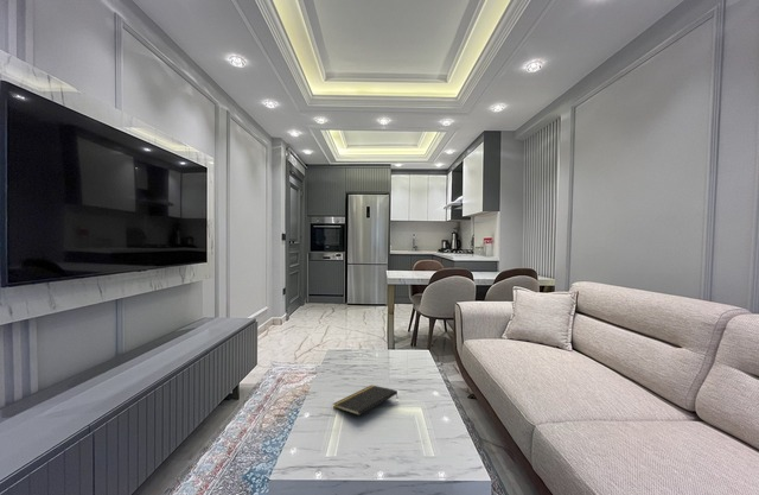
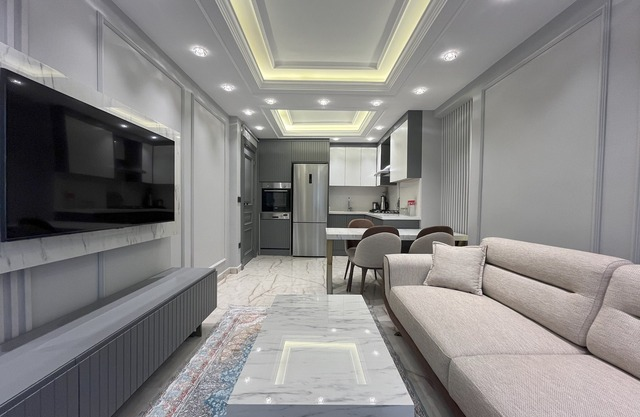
- notepad (365, 398)
